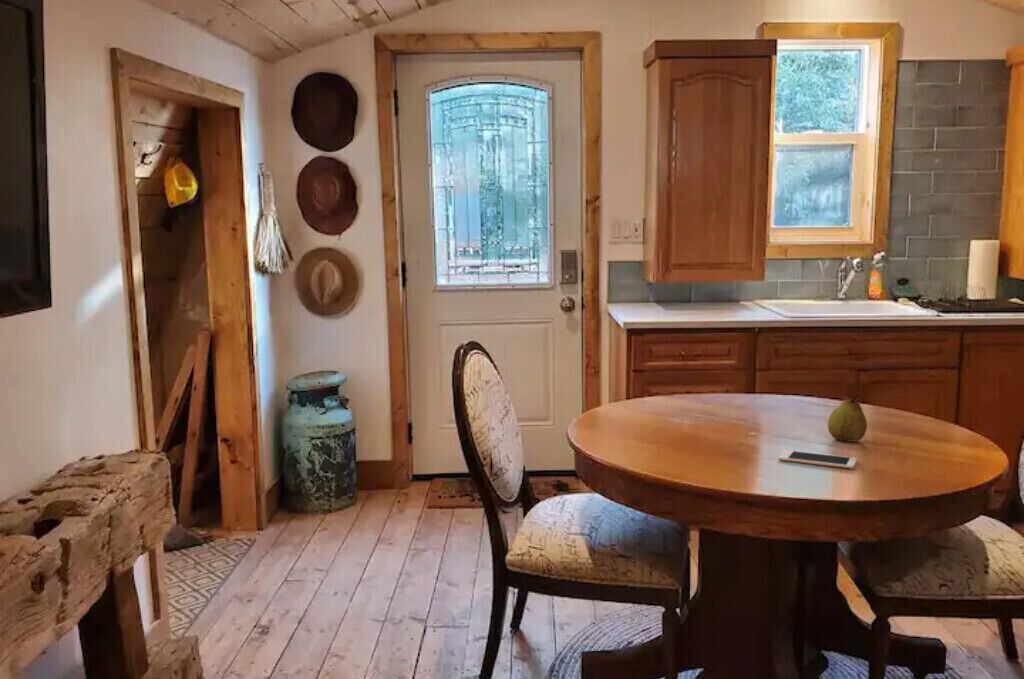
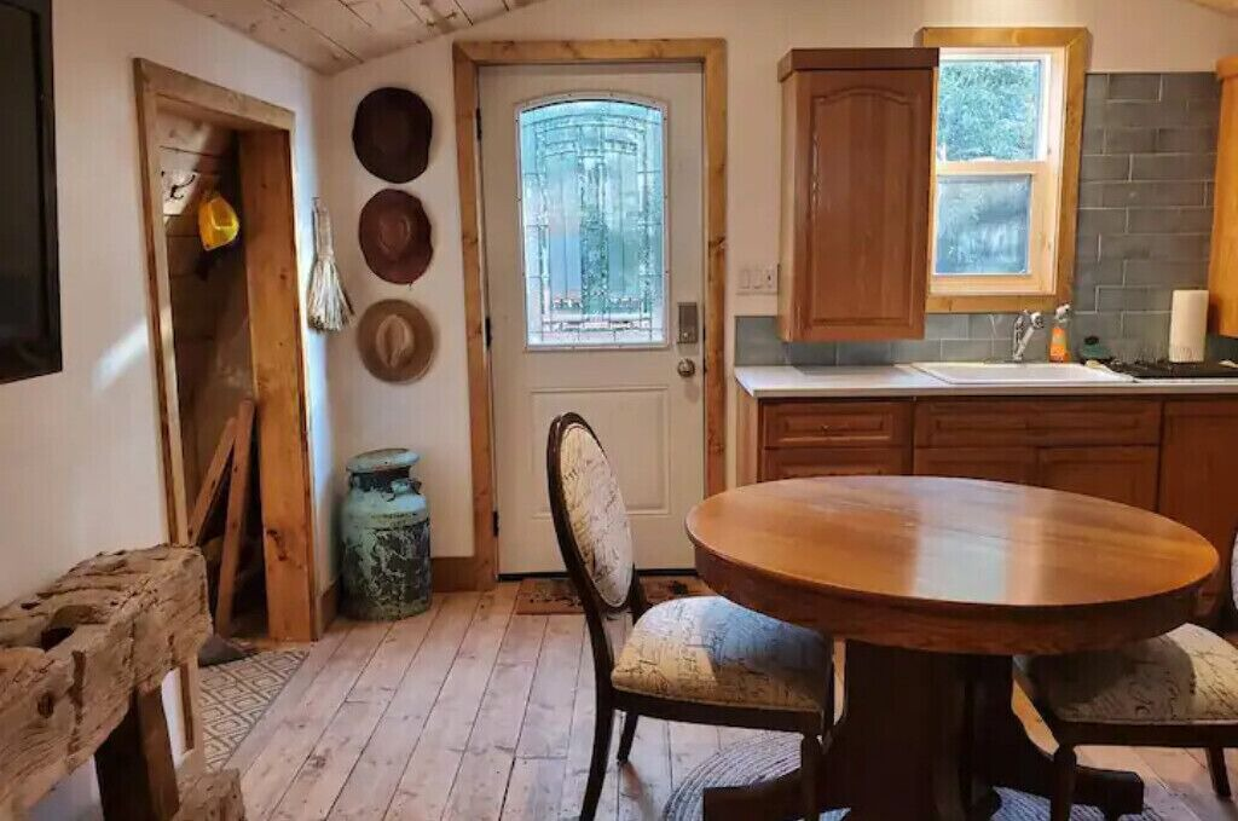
- cell phone (817, 459)
- fruit (847, 416)
